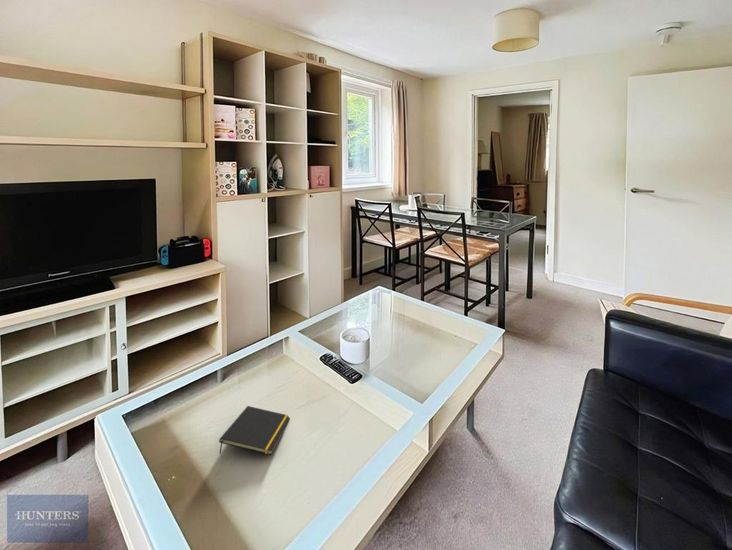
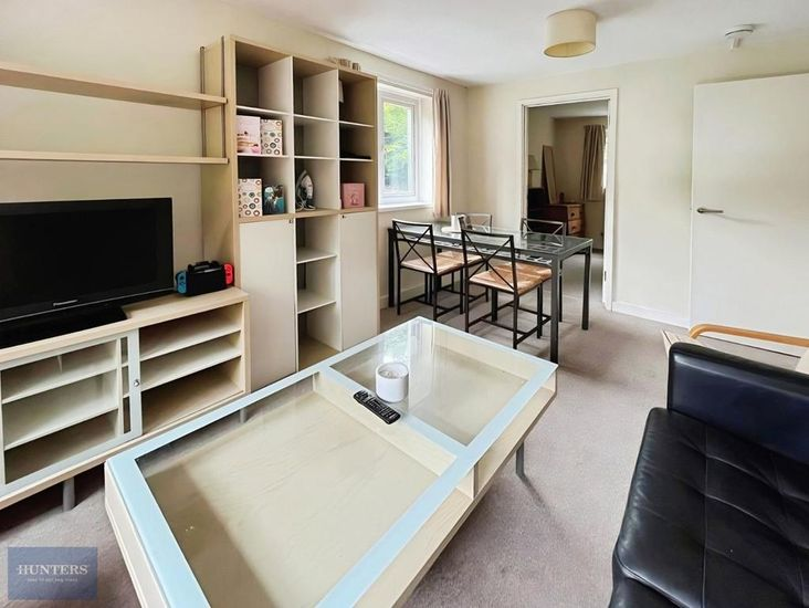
- notepad (258, 428)
